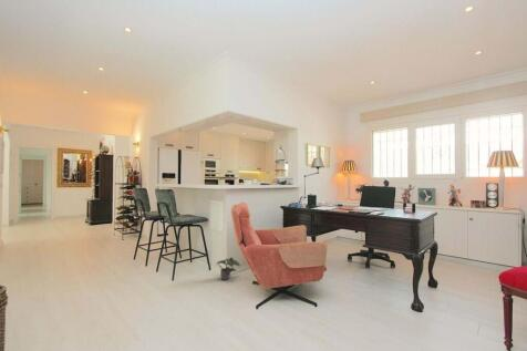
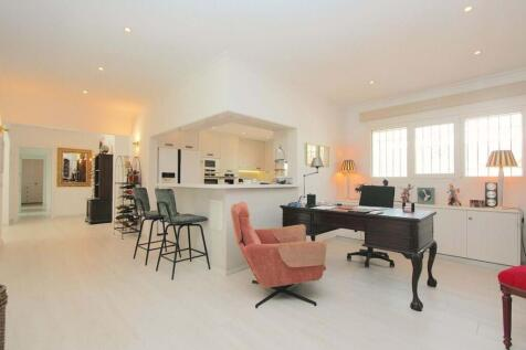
- potted plant (227, 268)
